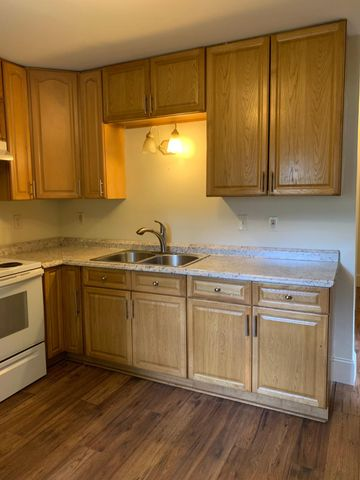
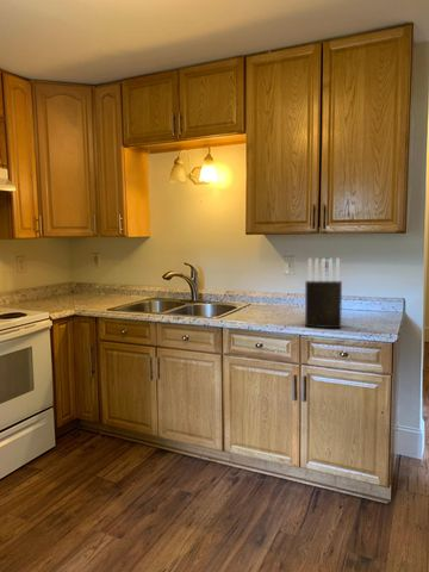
+ knife block (323, 292)
